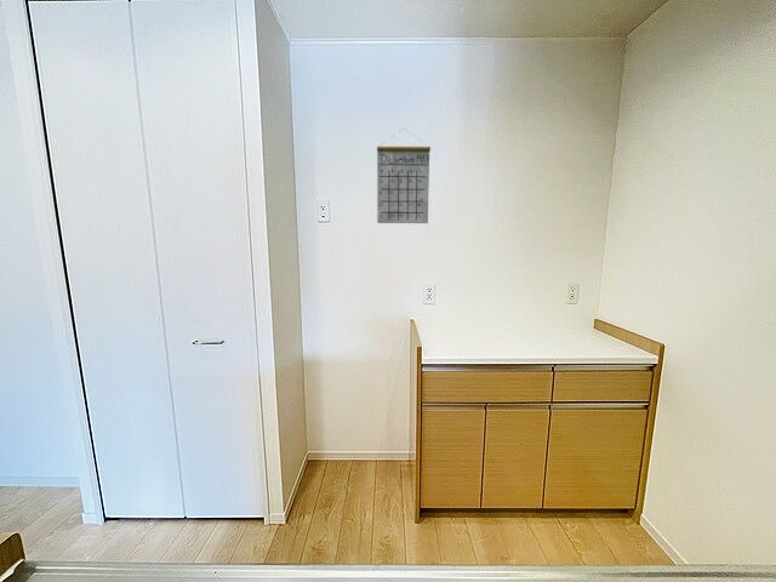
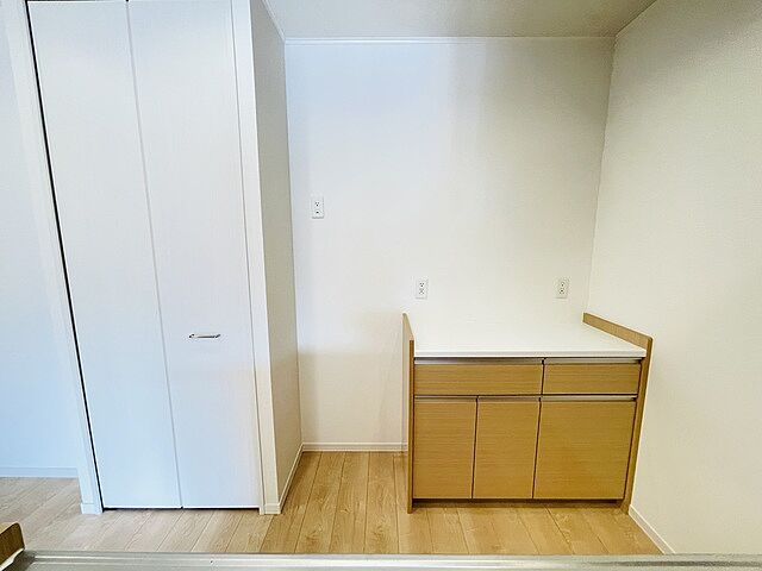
- calendar (403, 176)
